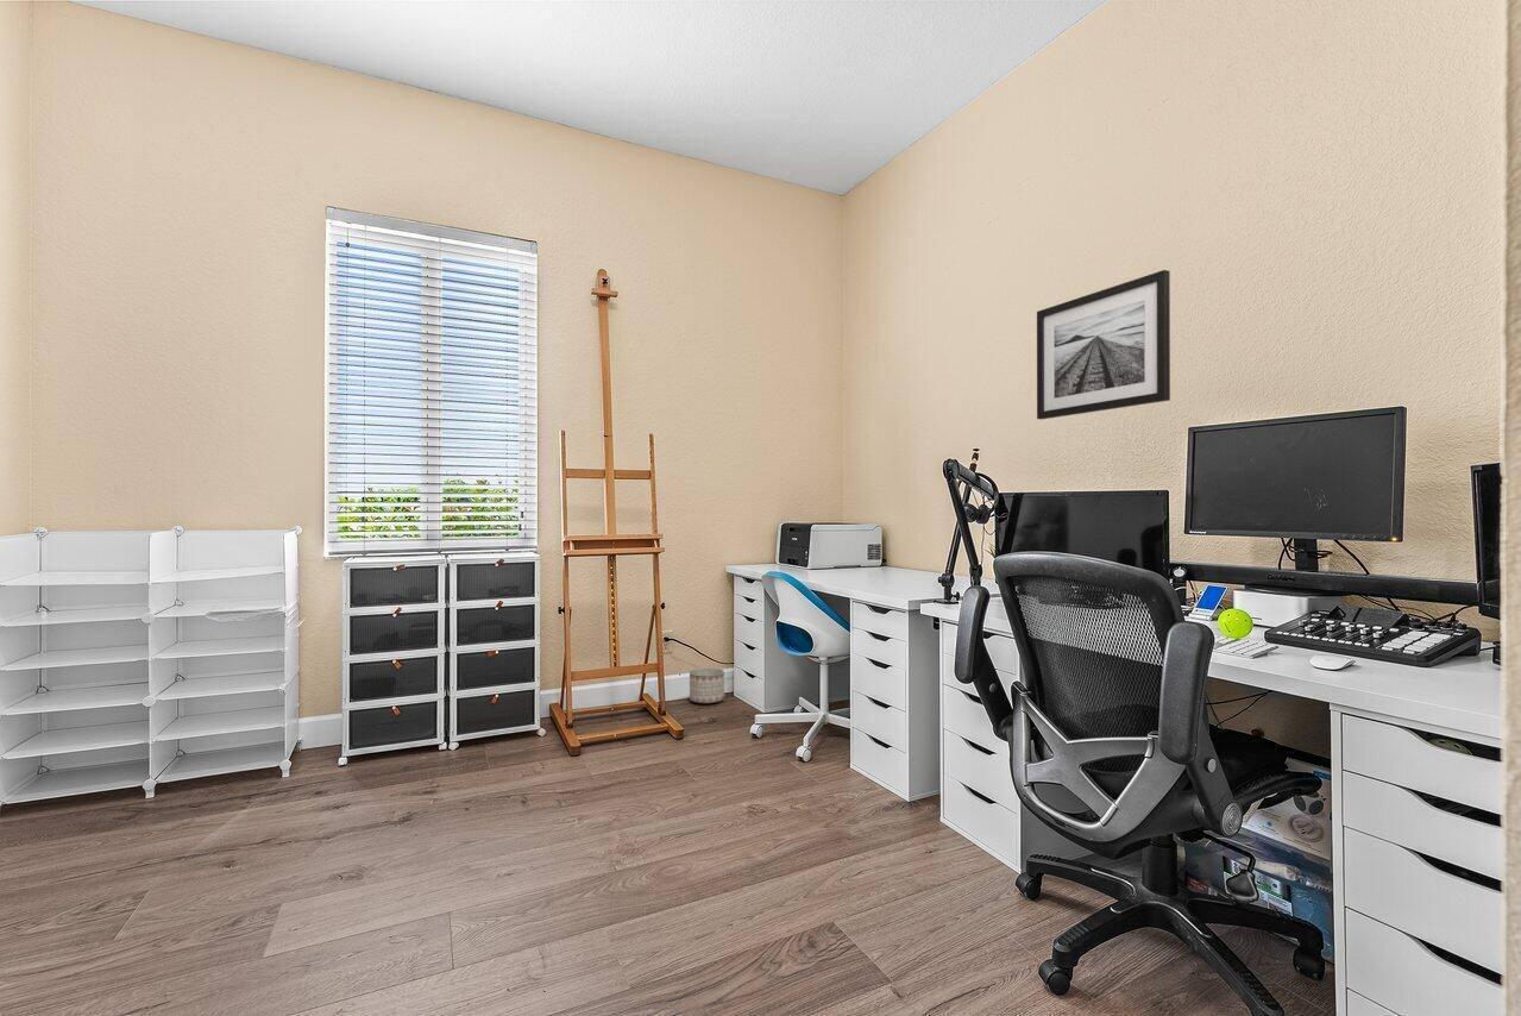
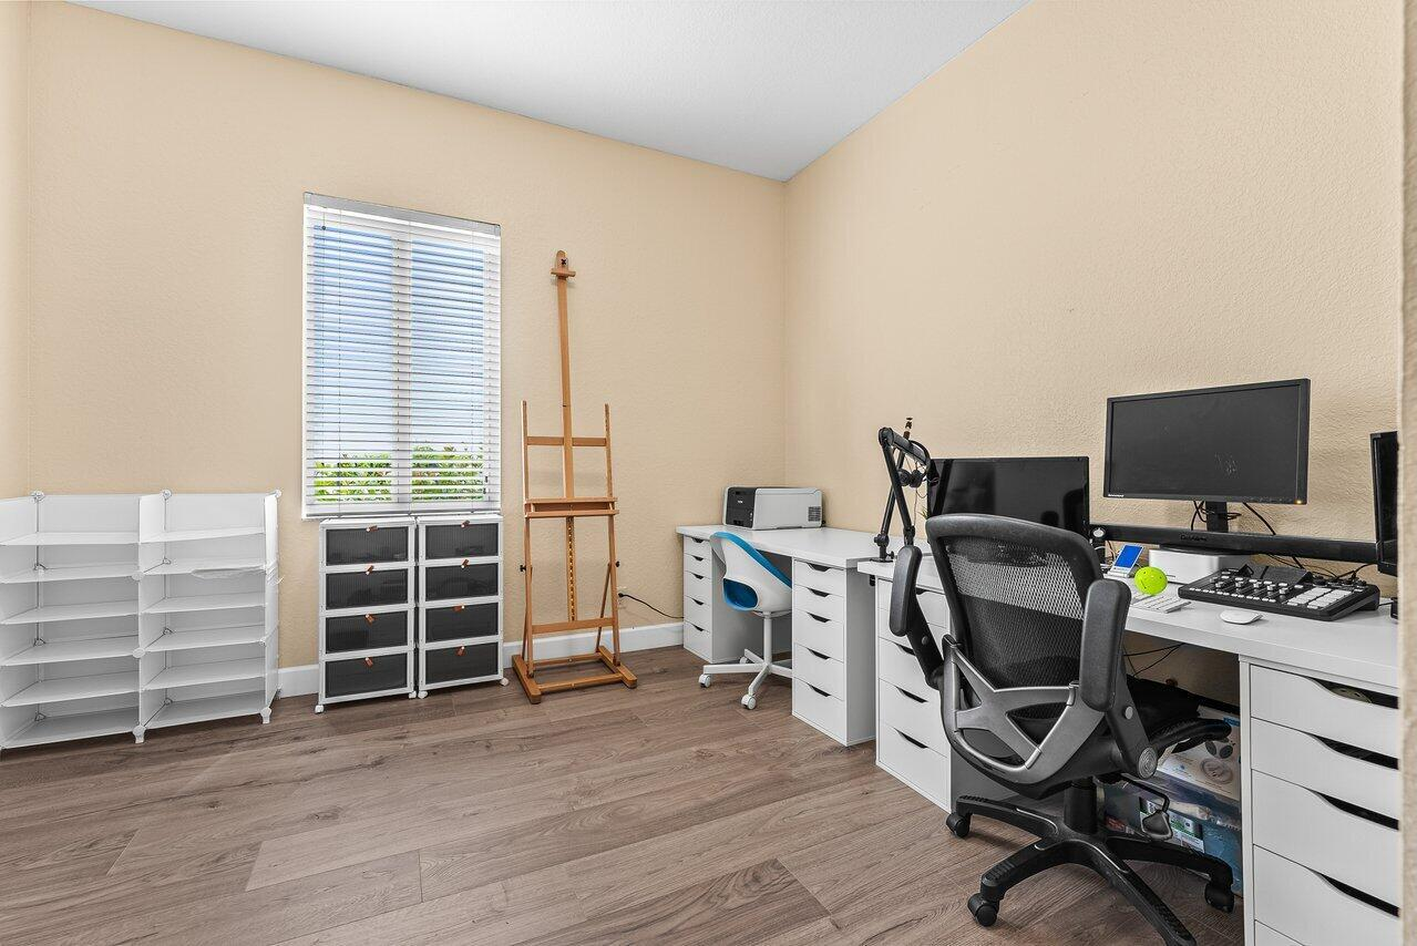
- wall art (1096, 351)
- planter (706, 685)
